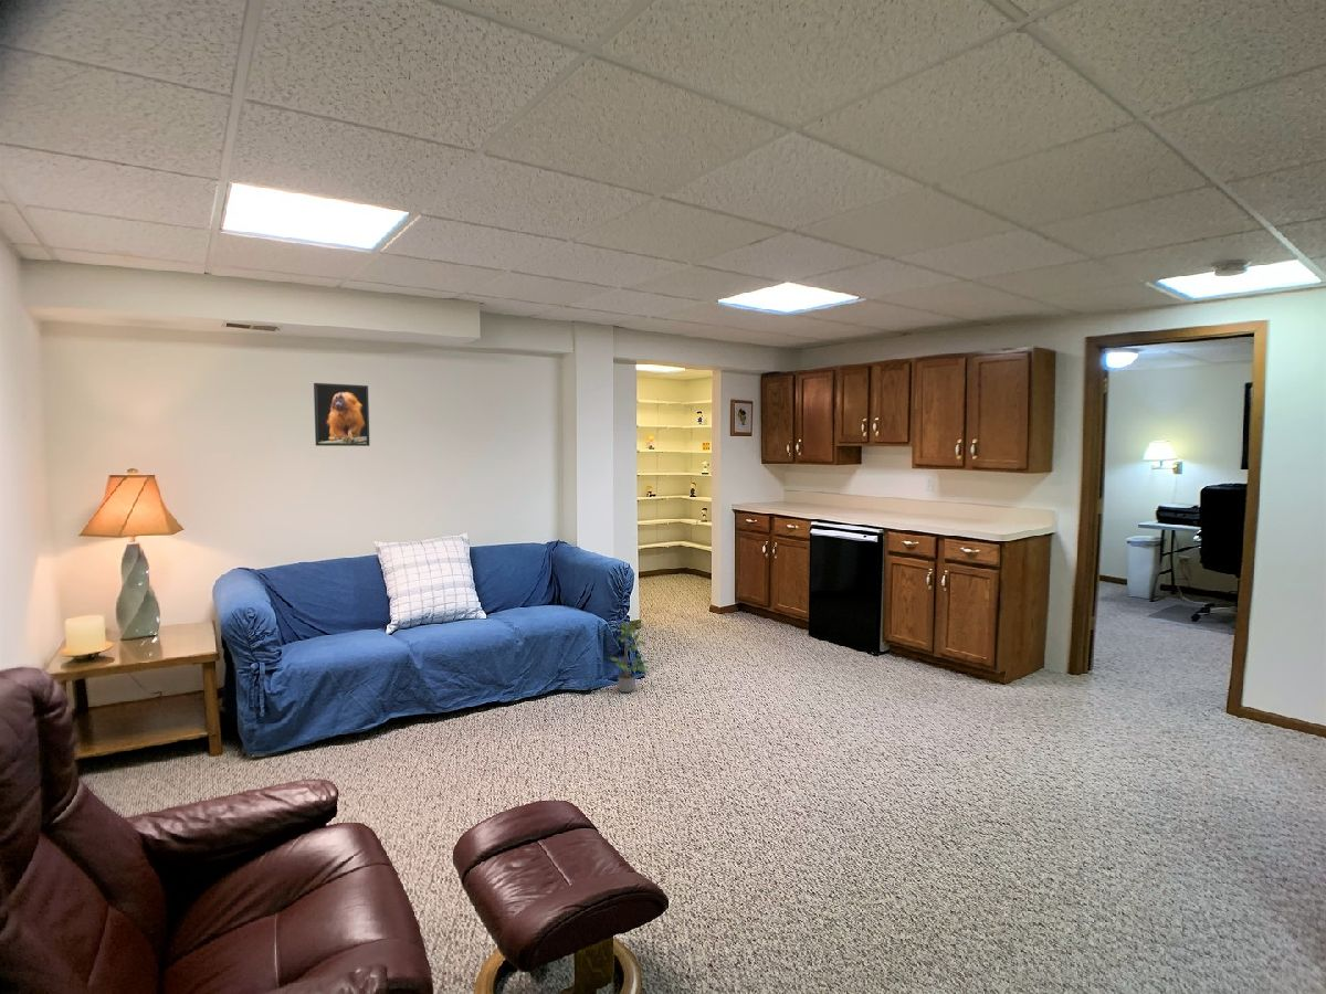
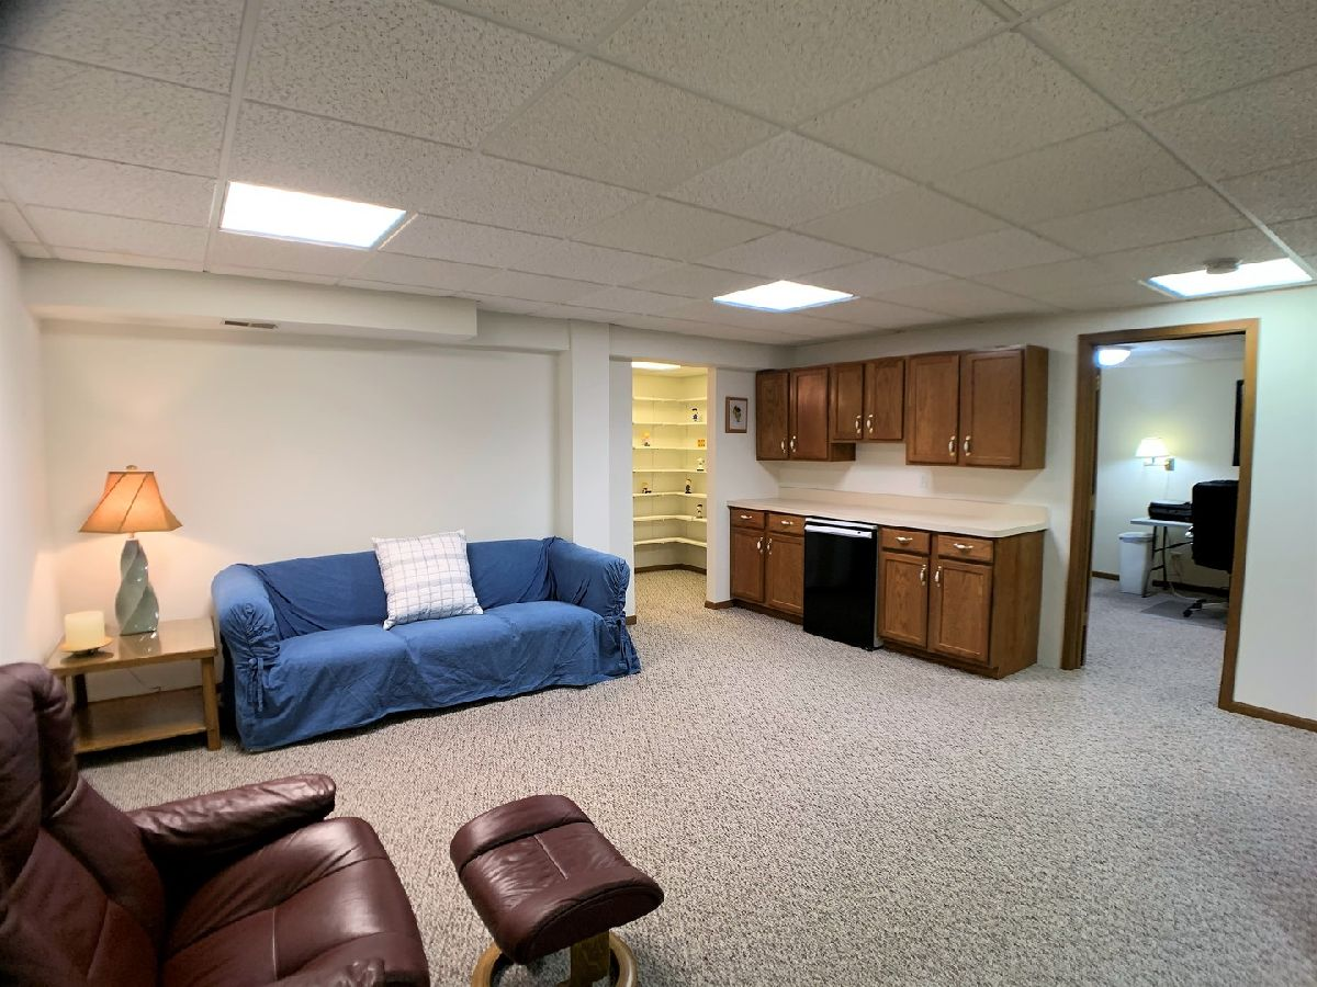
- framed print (341, 414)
- potted plant (636, 654)
